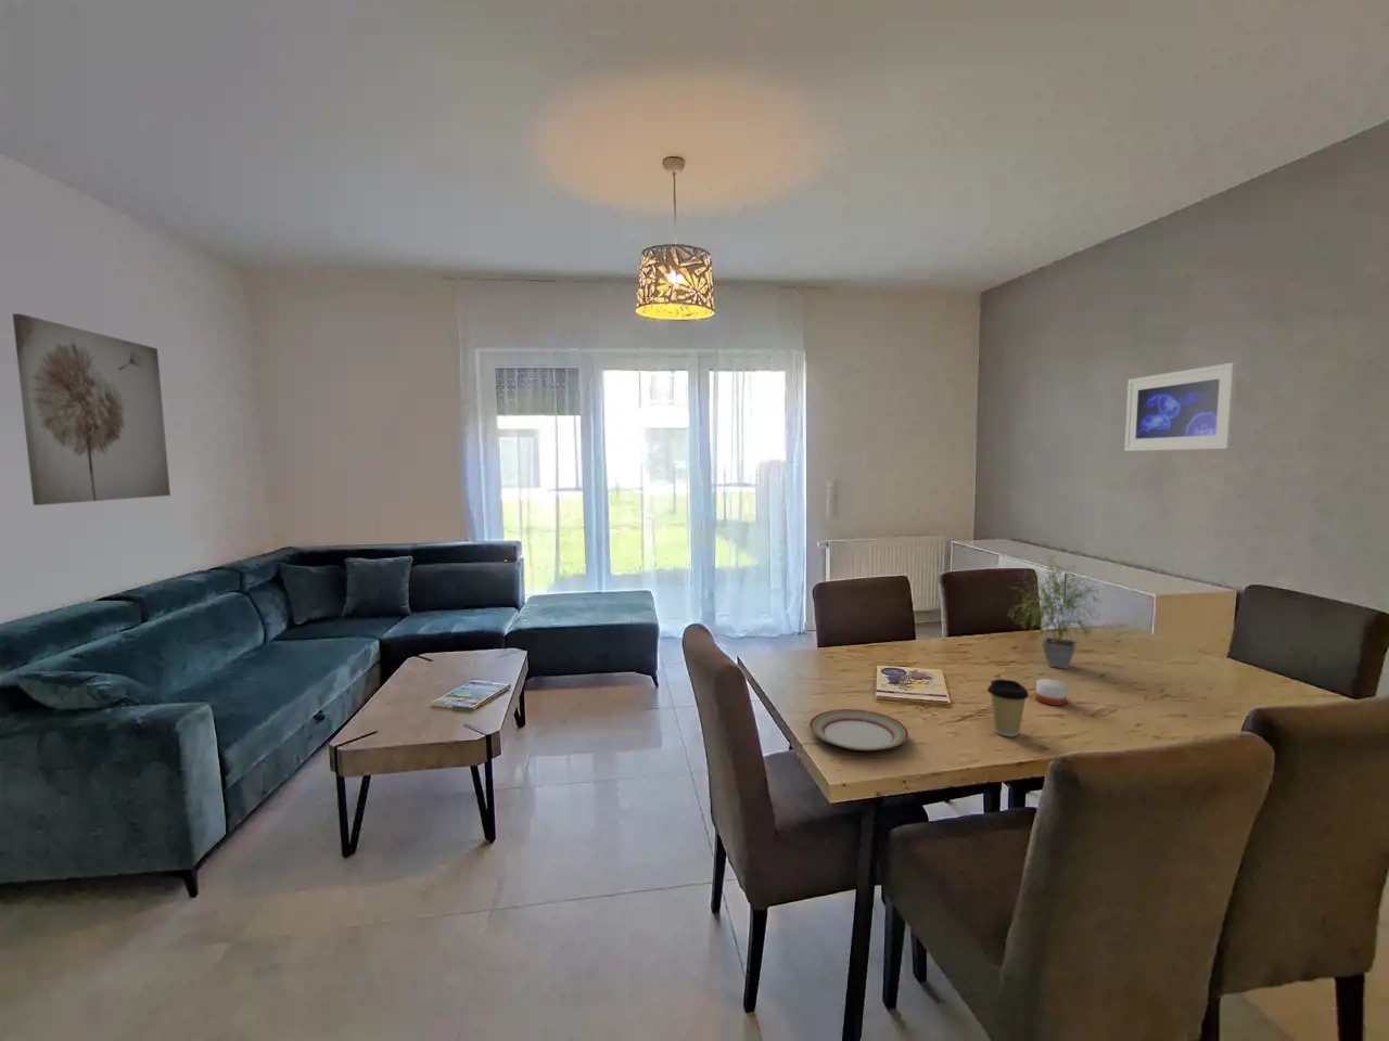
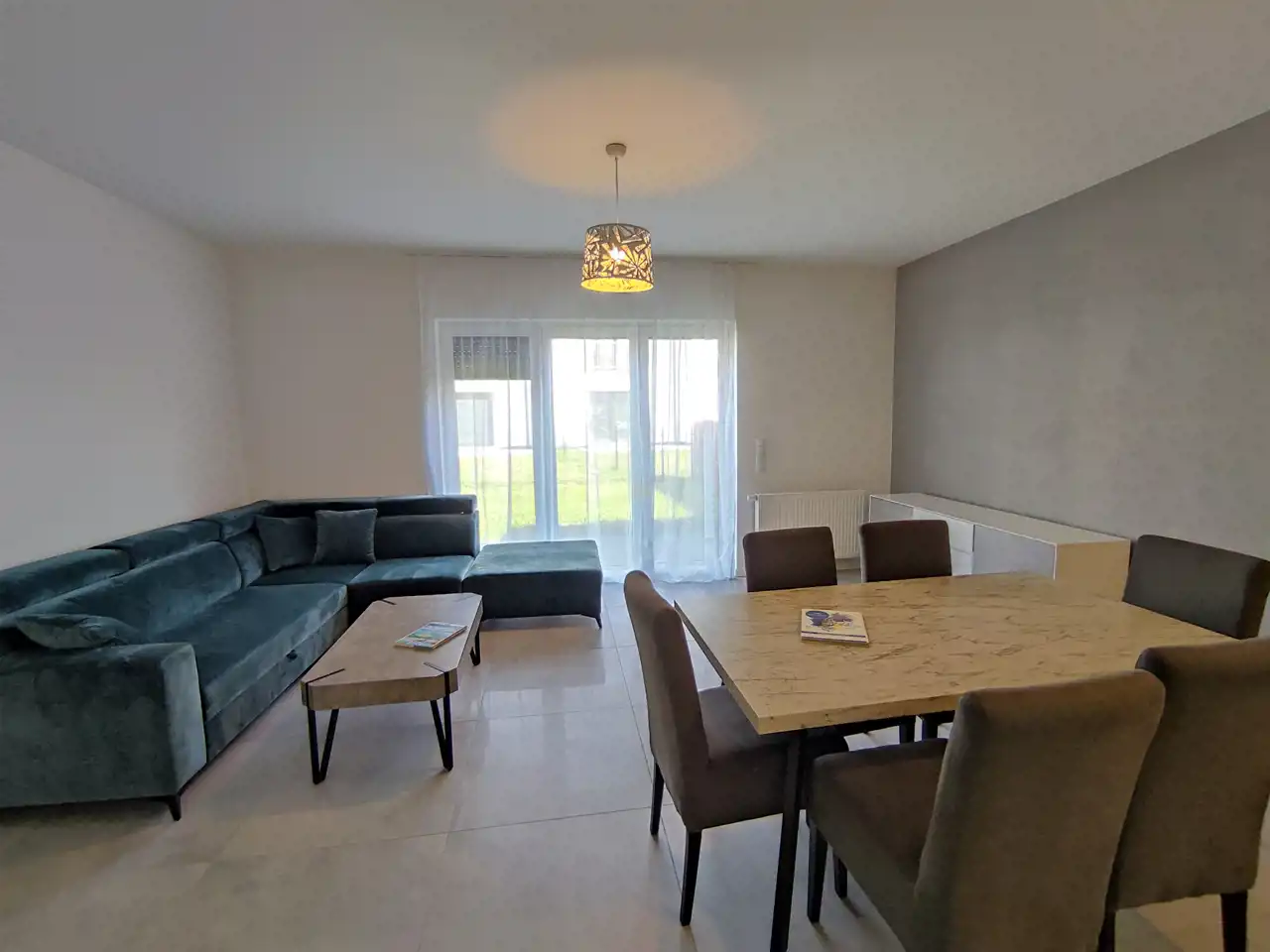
- potted plant (1053, 611)
- candle (1051, 682)
- coffee cup (1007, 709)
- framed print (1176, 411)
- wall art (102, 418)
- plate (857, 730)
